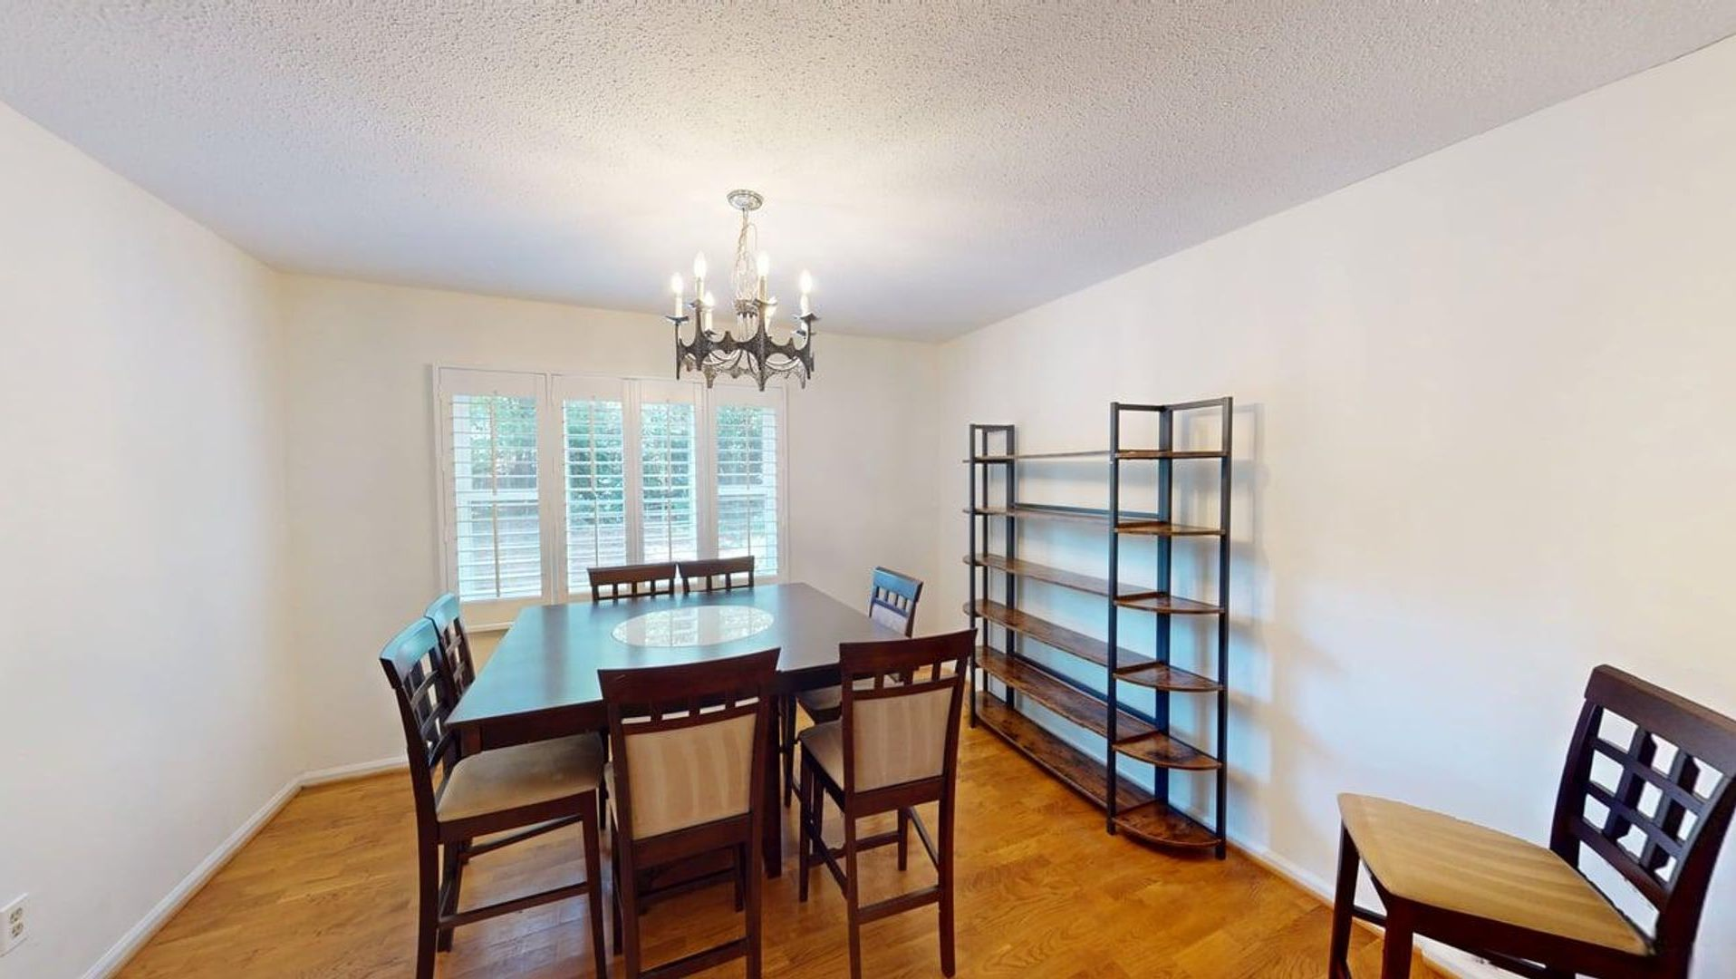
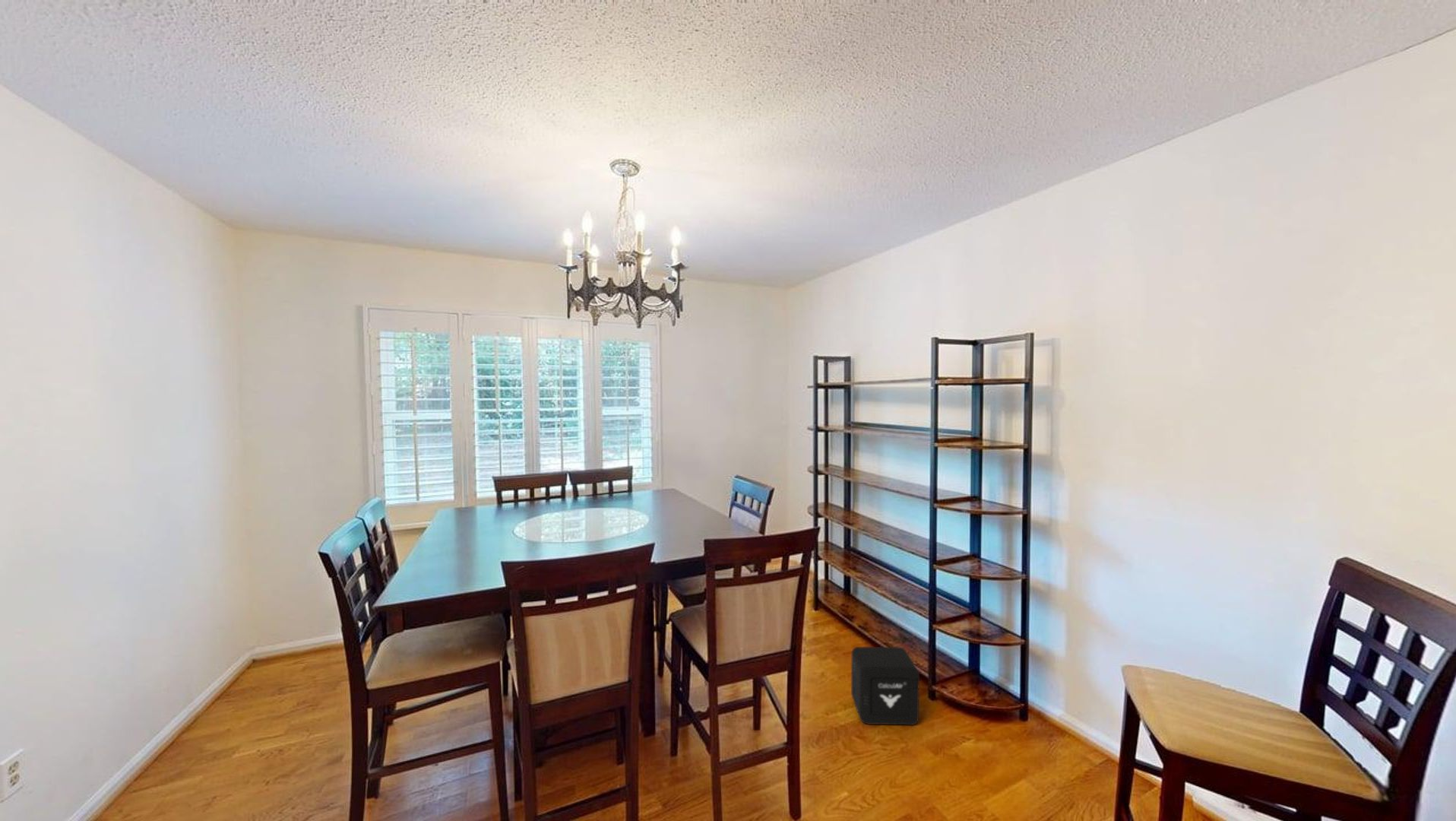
+ air purifier (884, 686)
